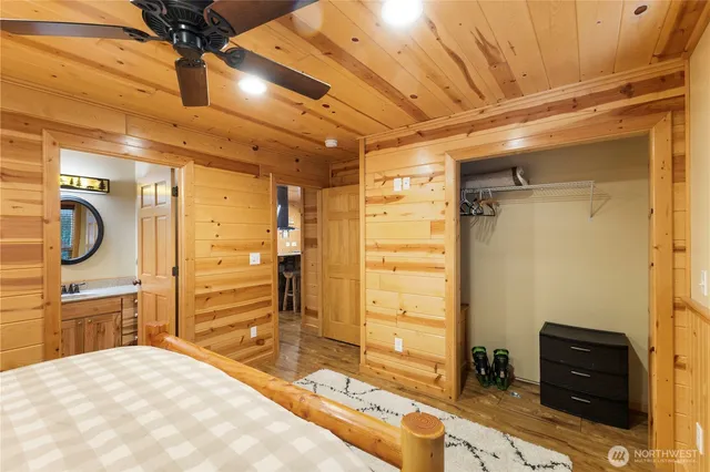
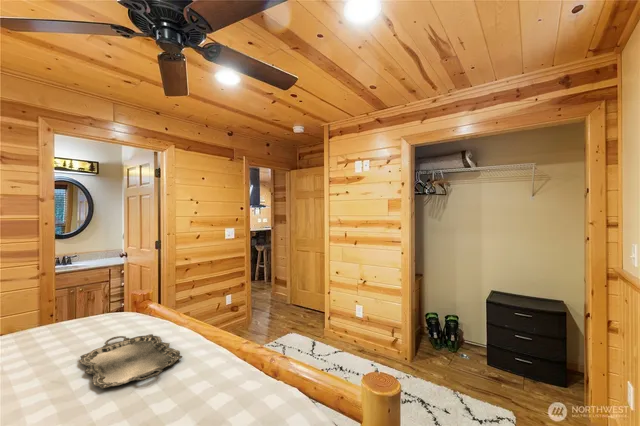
+ serving tray (131, 356)
